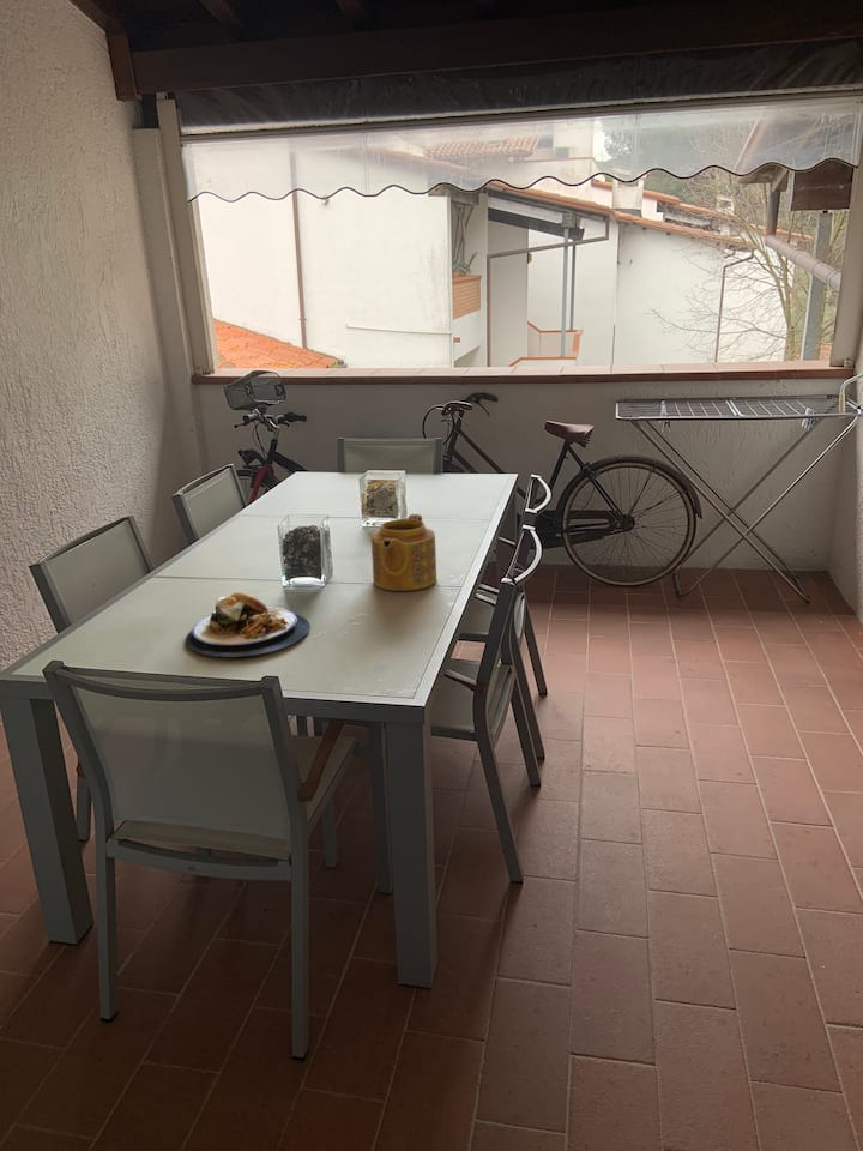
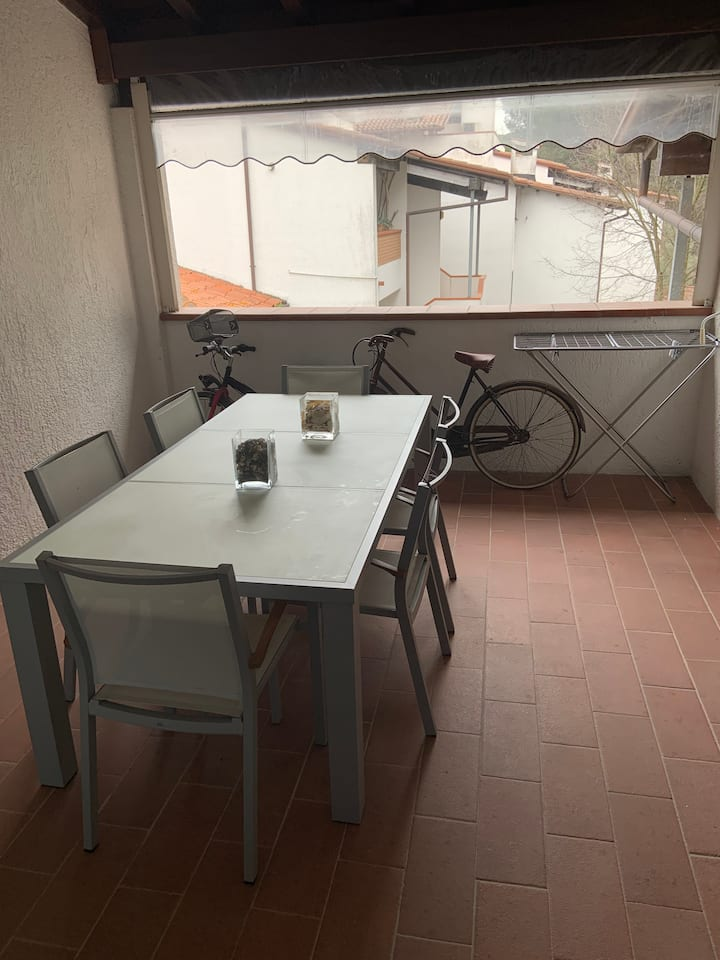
- teapot (403, 553)
- plate (247, 616)
